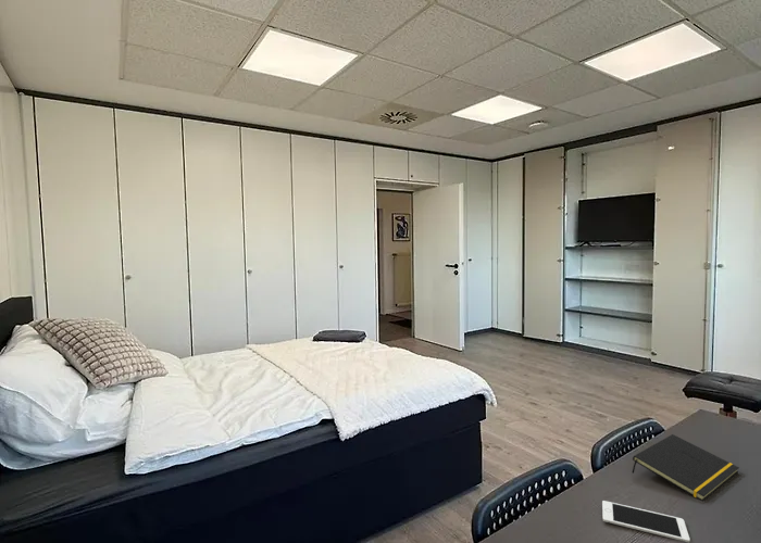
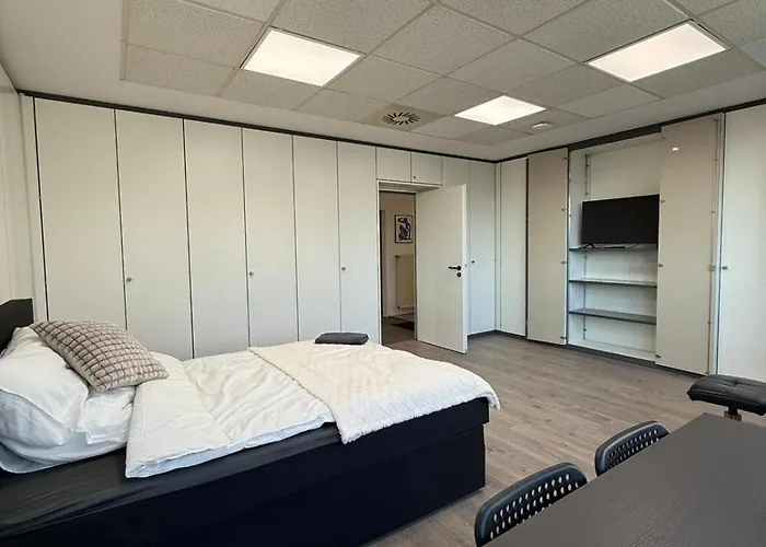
- cell phone (643, 519)
- notepad (685, 464)
